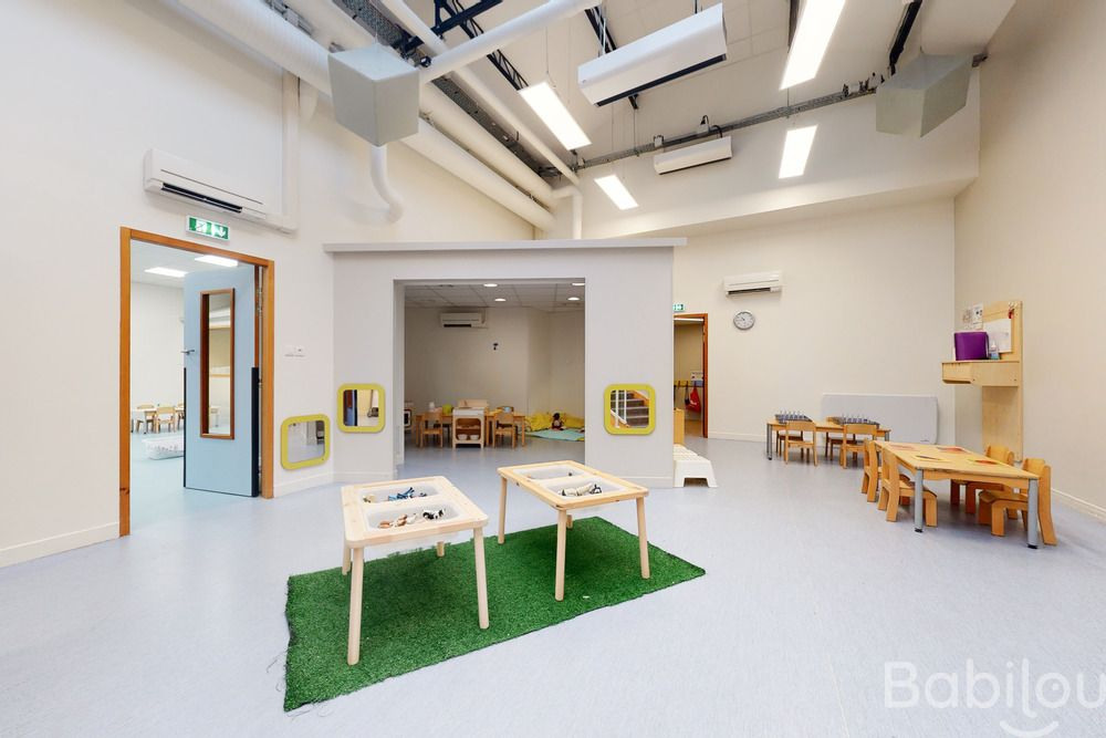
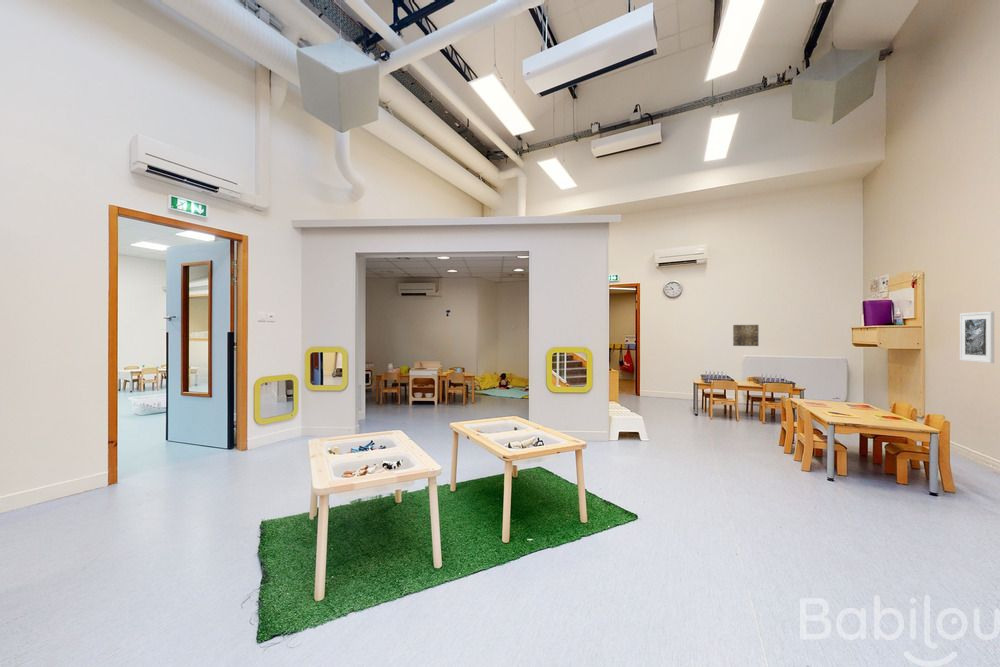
+ wall art (745, 335)
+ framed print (976, 337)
